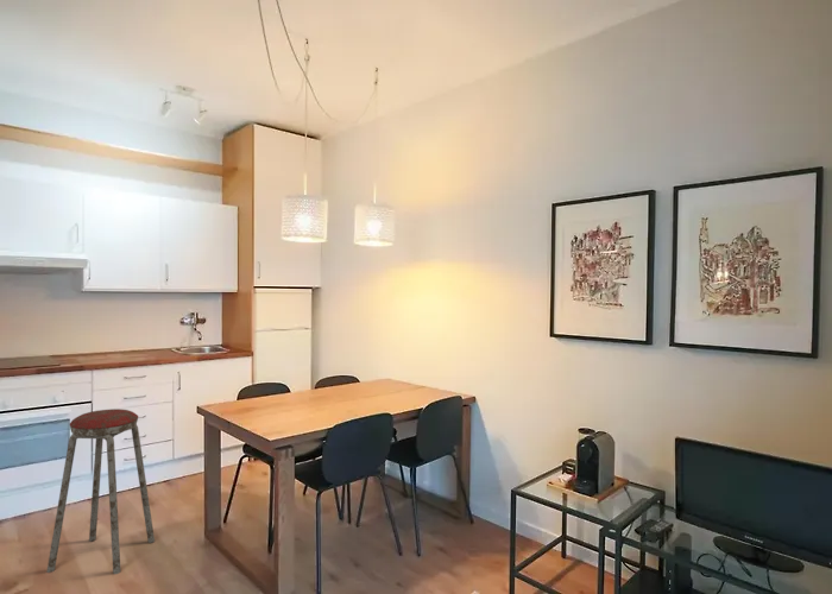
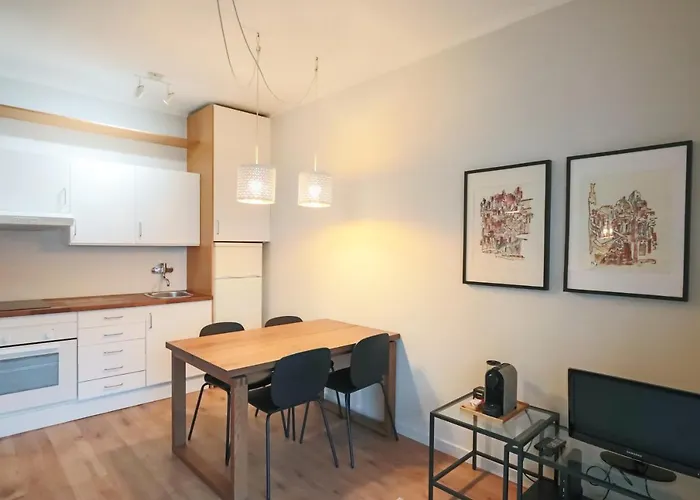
- music stool (108, 484)
